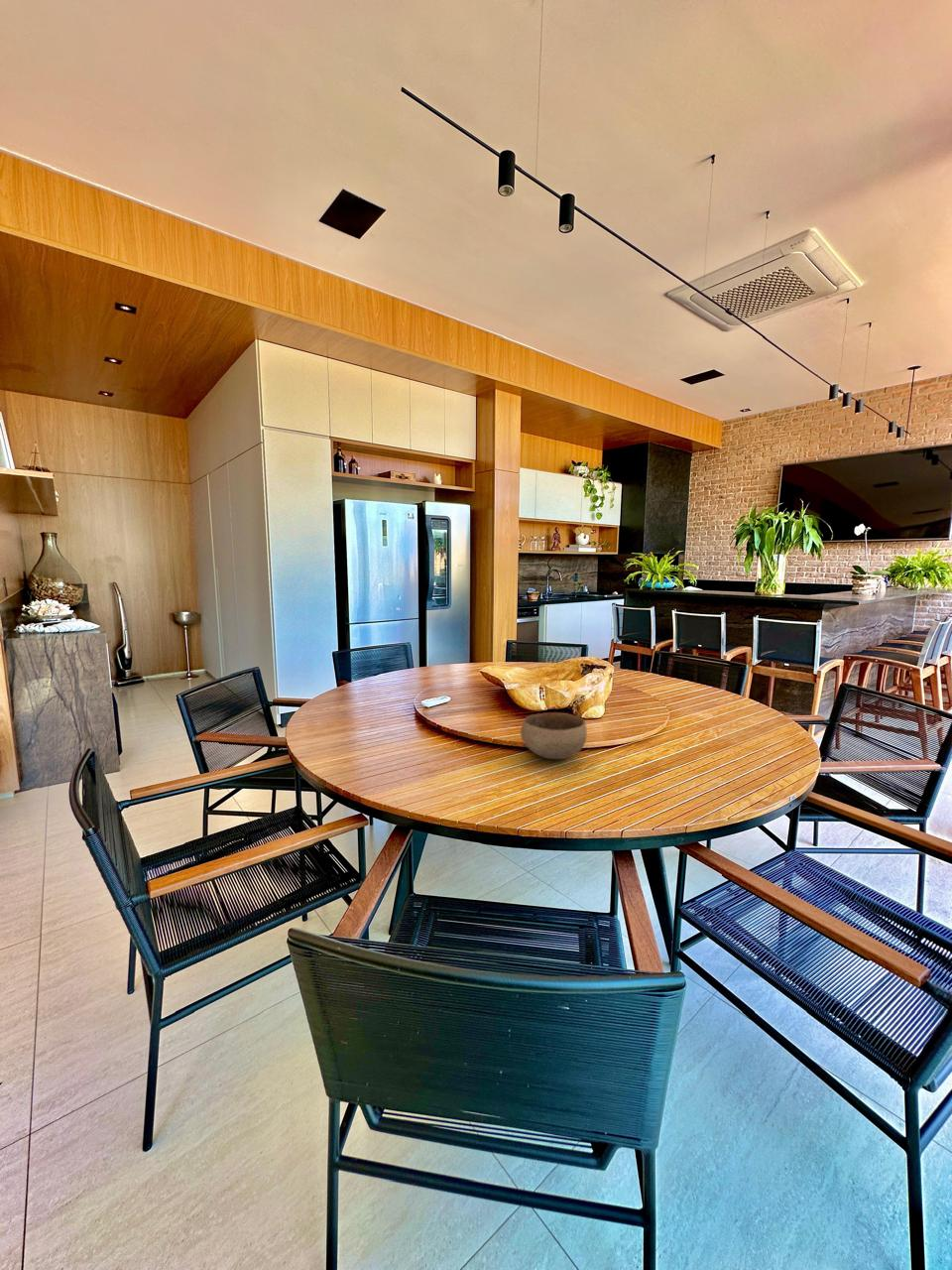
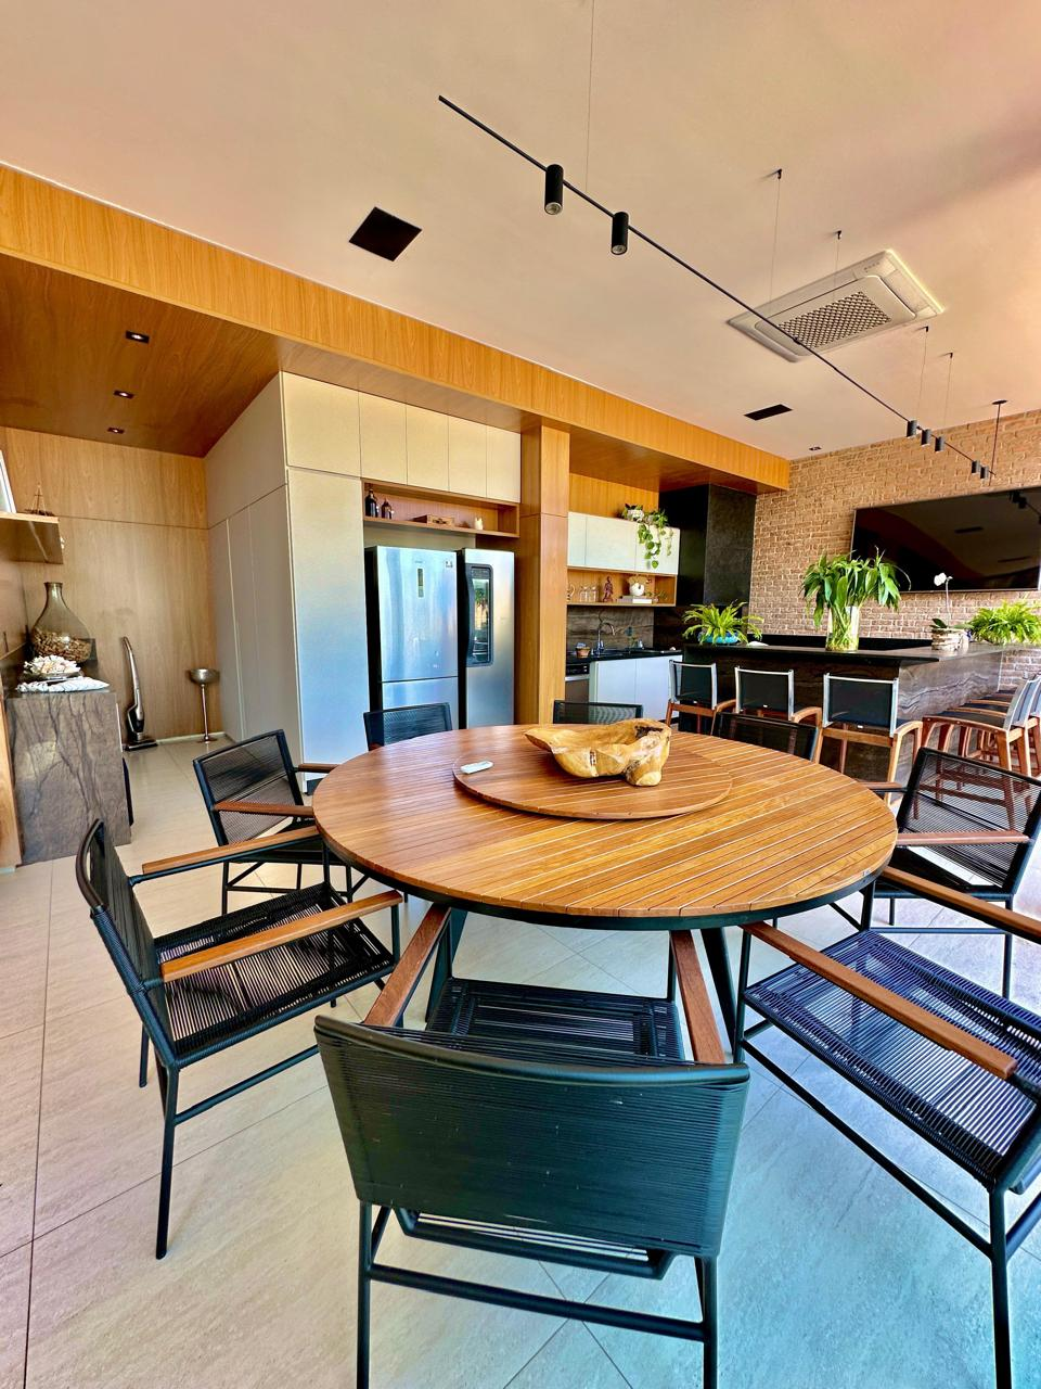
- bowl (552, 737)
